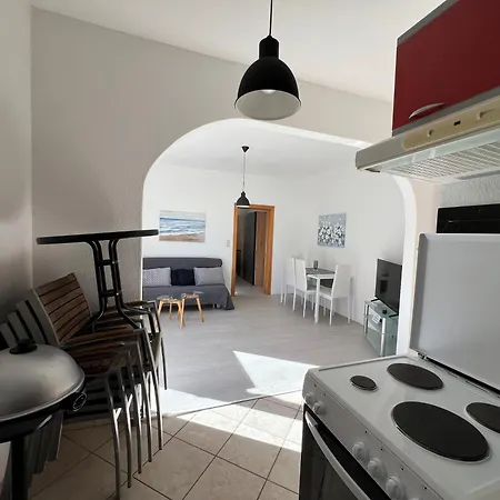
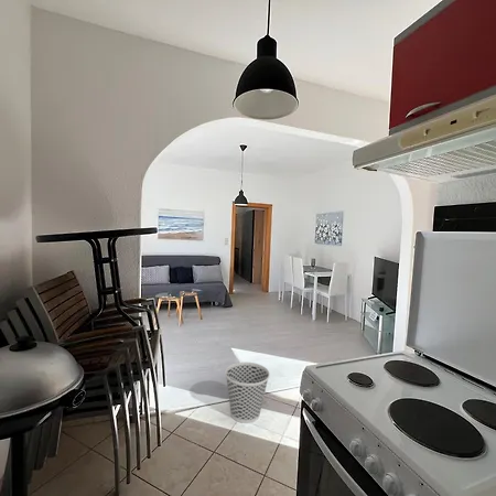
+ wastebasket (246, 392)
